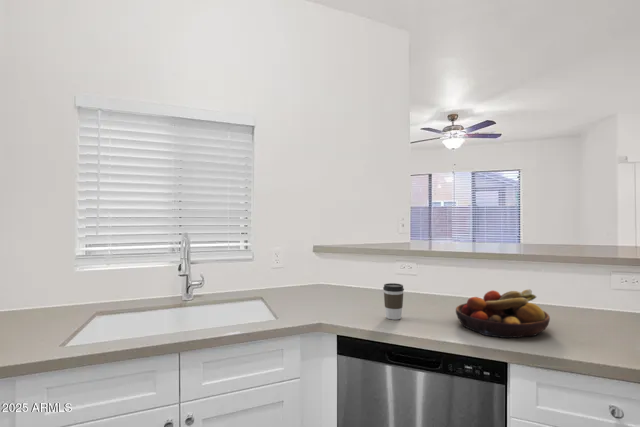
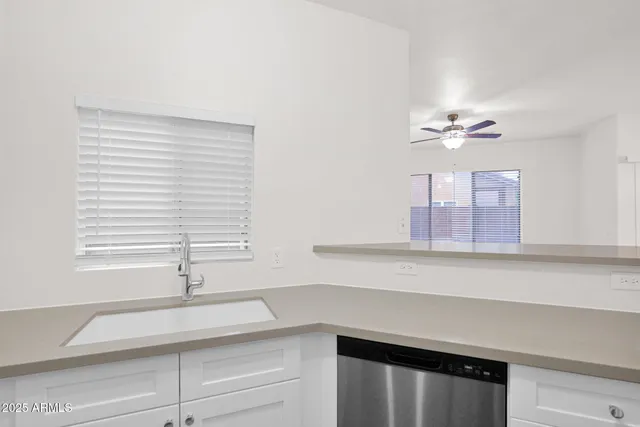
- coffee cup (393, 301)
- fruit bowl (500, 307)
